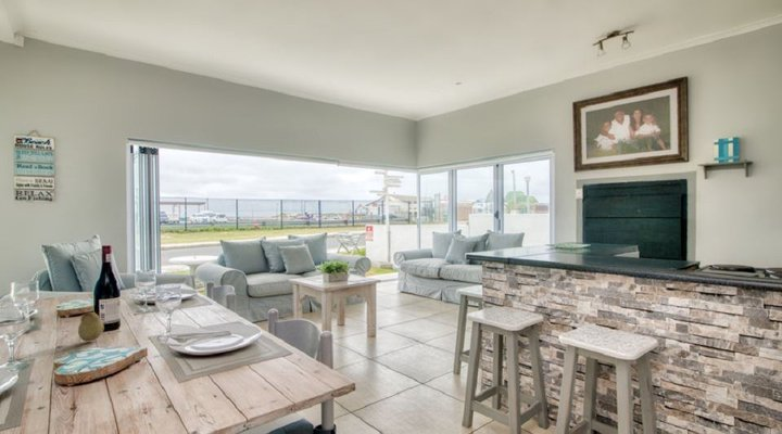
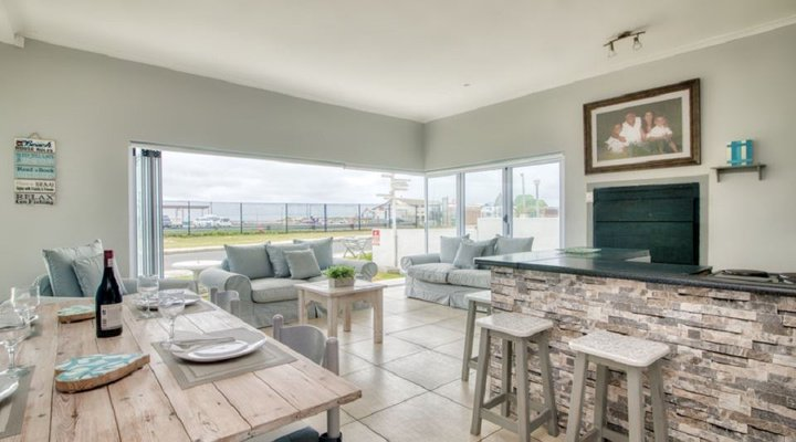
- fruit (90, 324)
